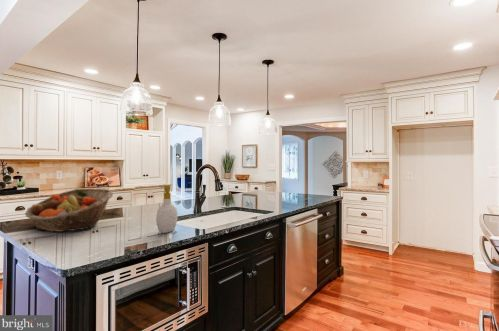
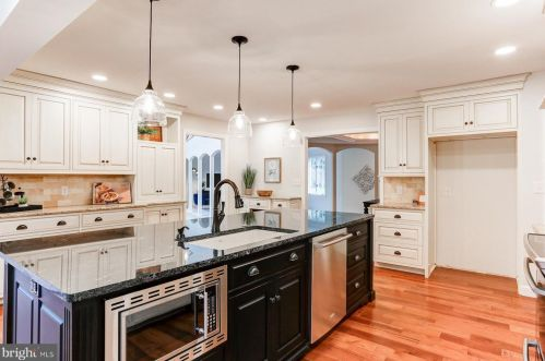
- fruit basket (71, 208)
- soap bottle (166, 208)
